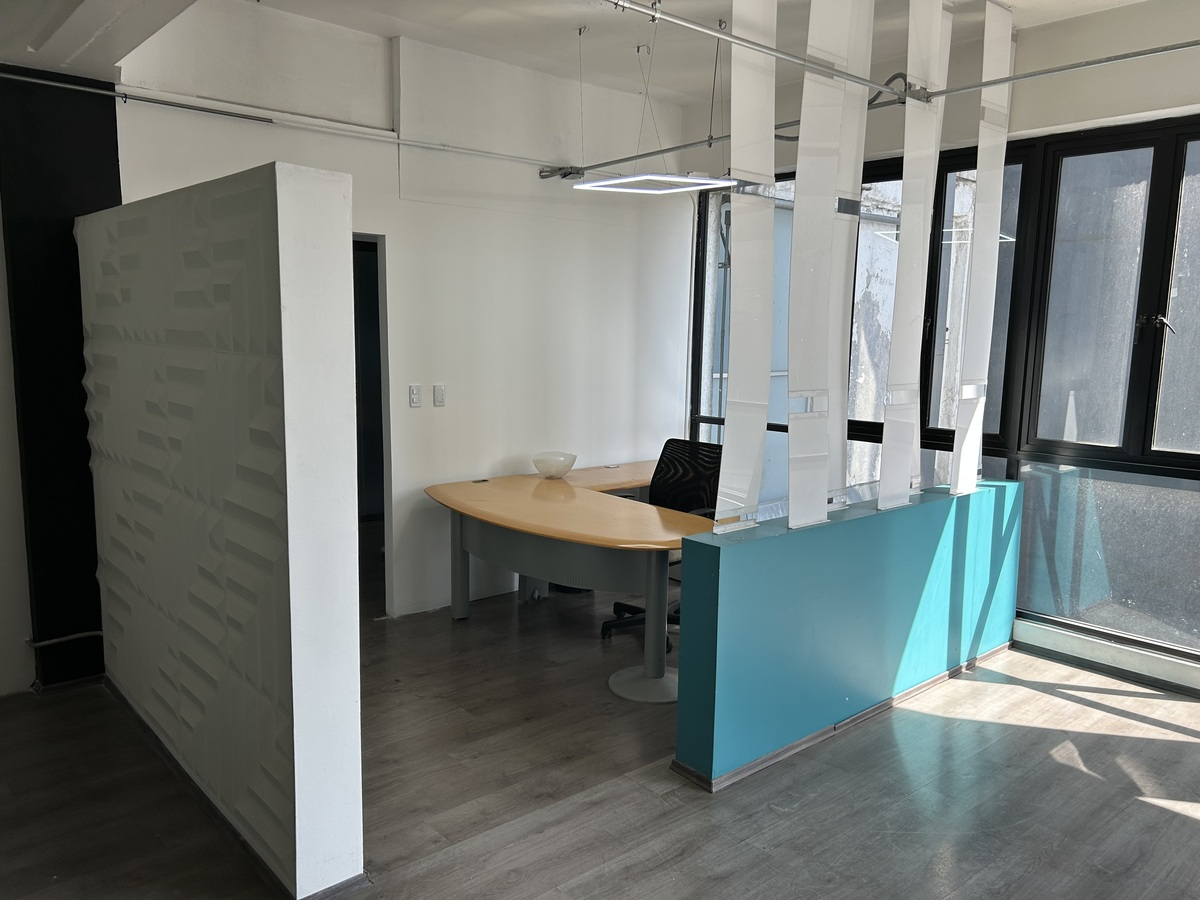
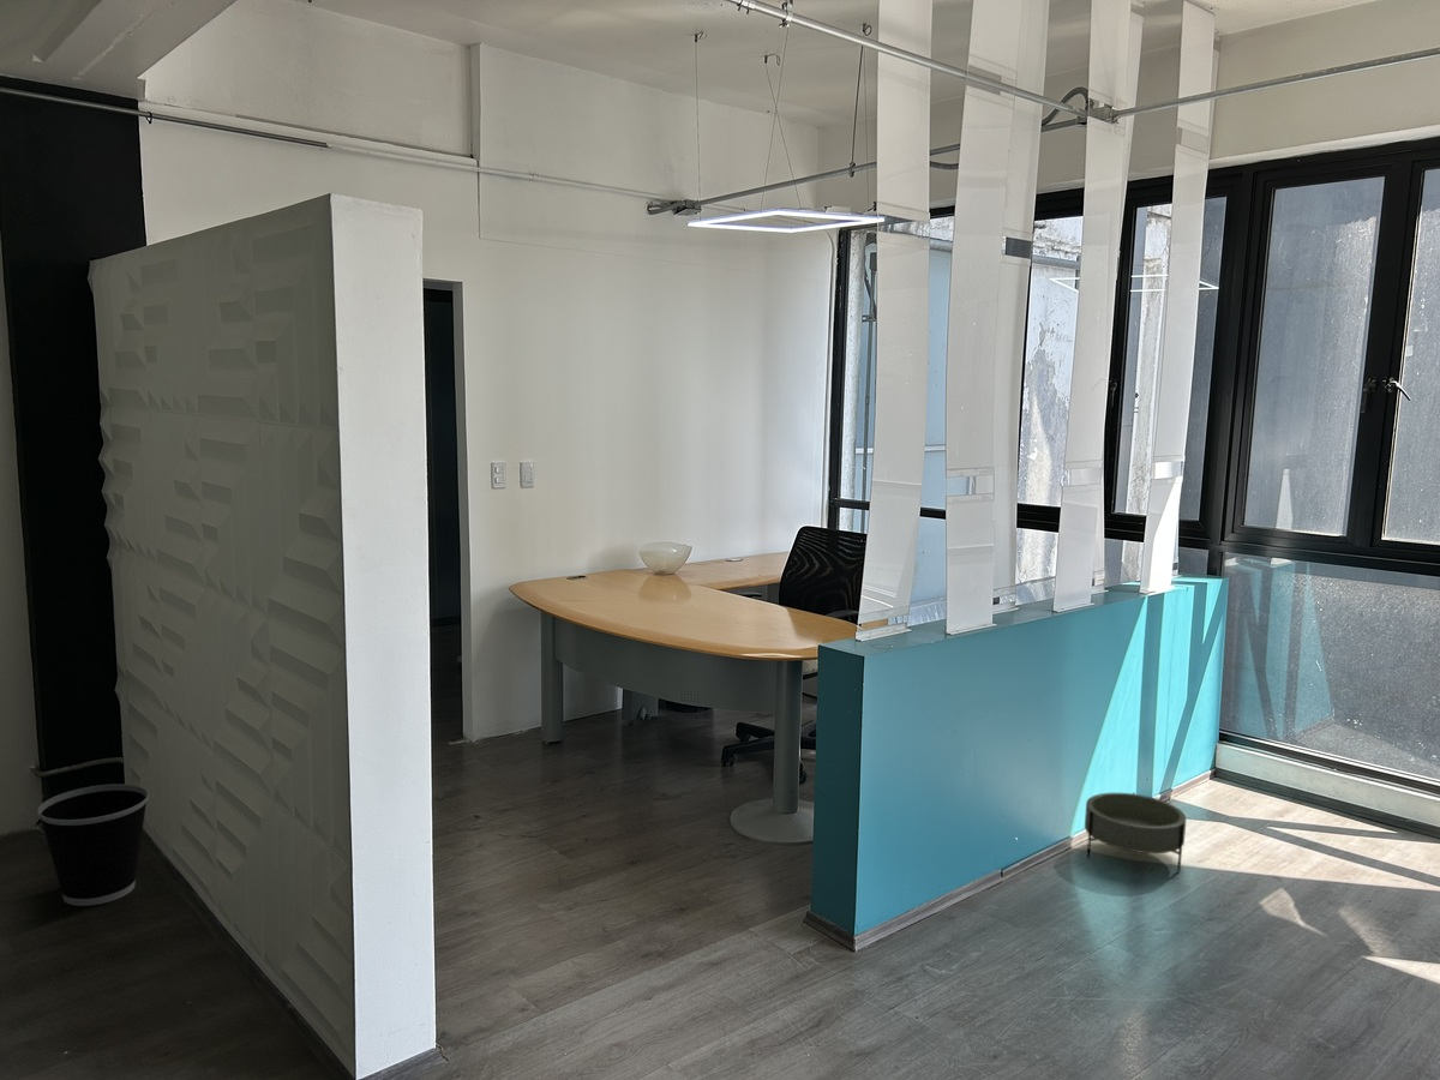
+ wastebasket (96, 846)
+ planter (1134, 832)
